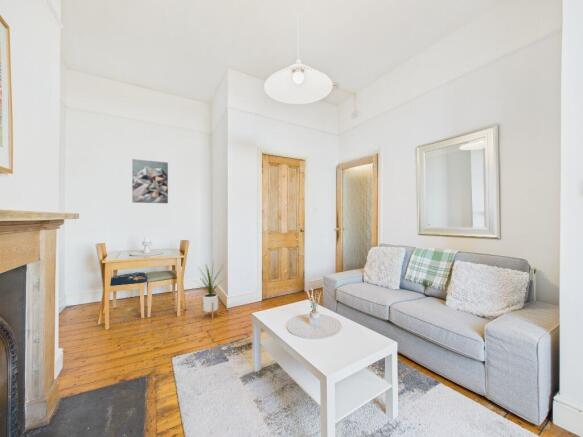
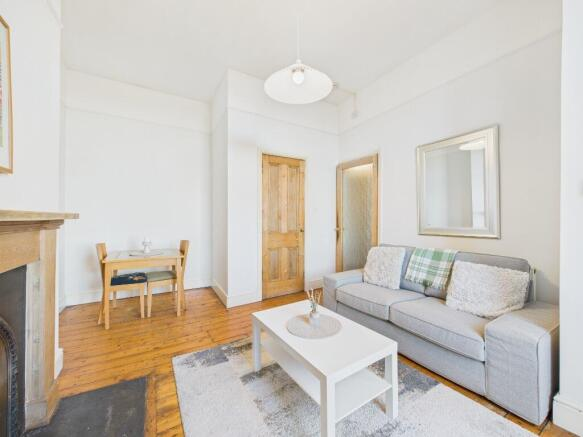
- wall art (150, 181)
- house plant (210, 288)
